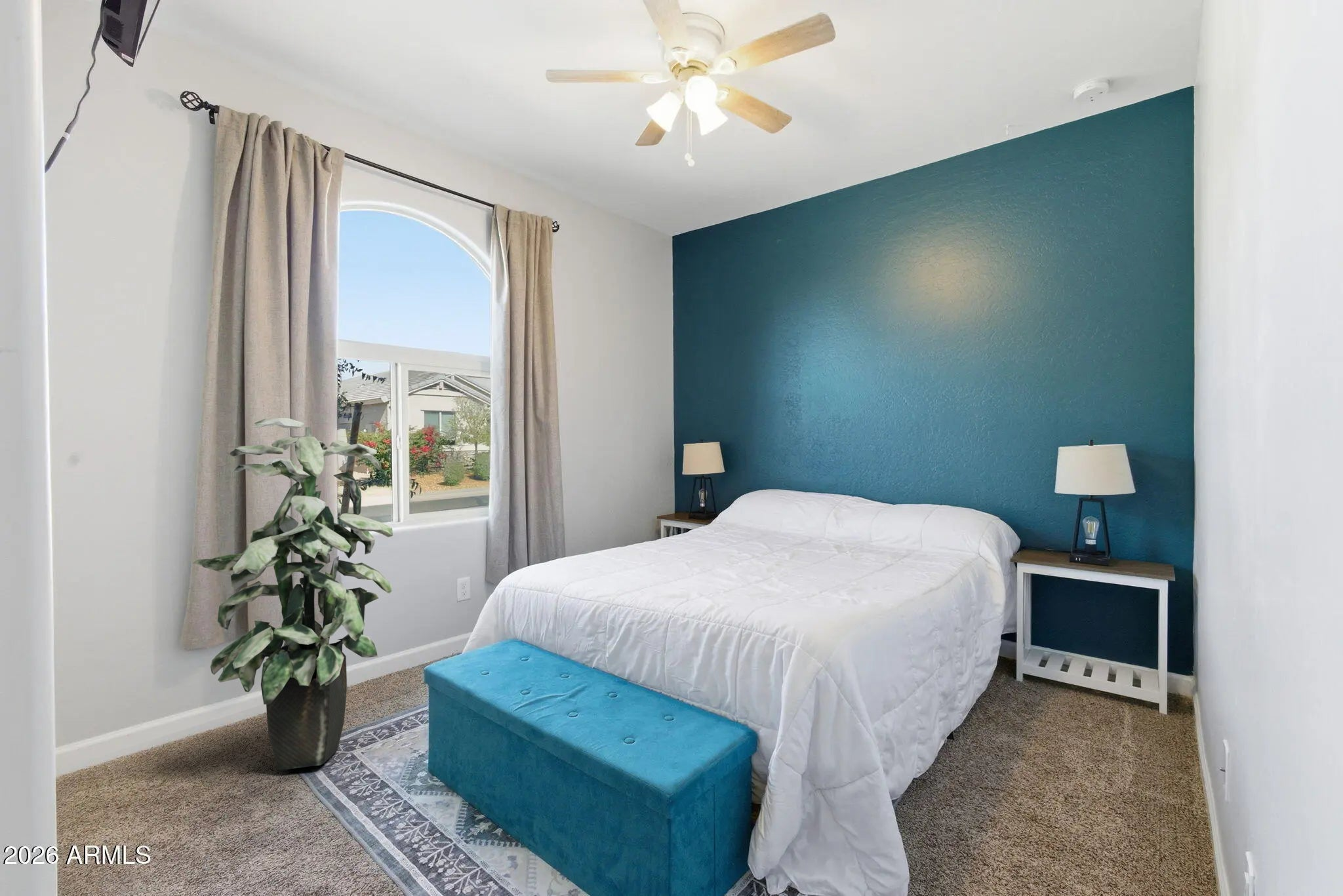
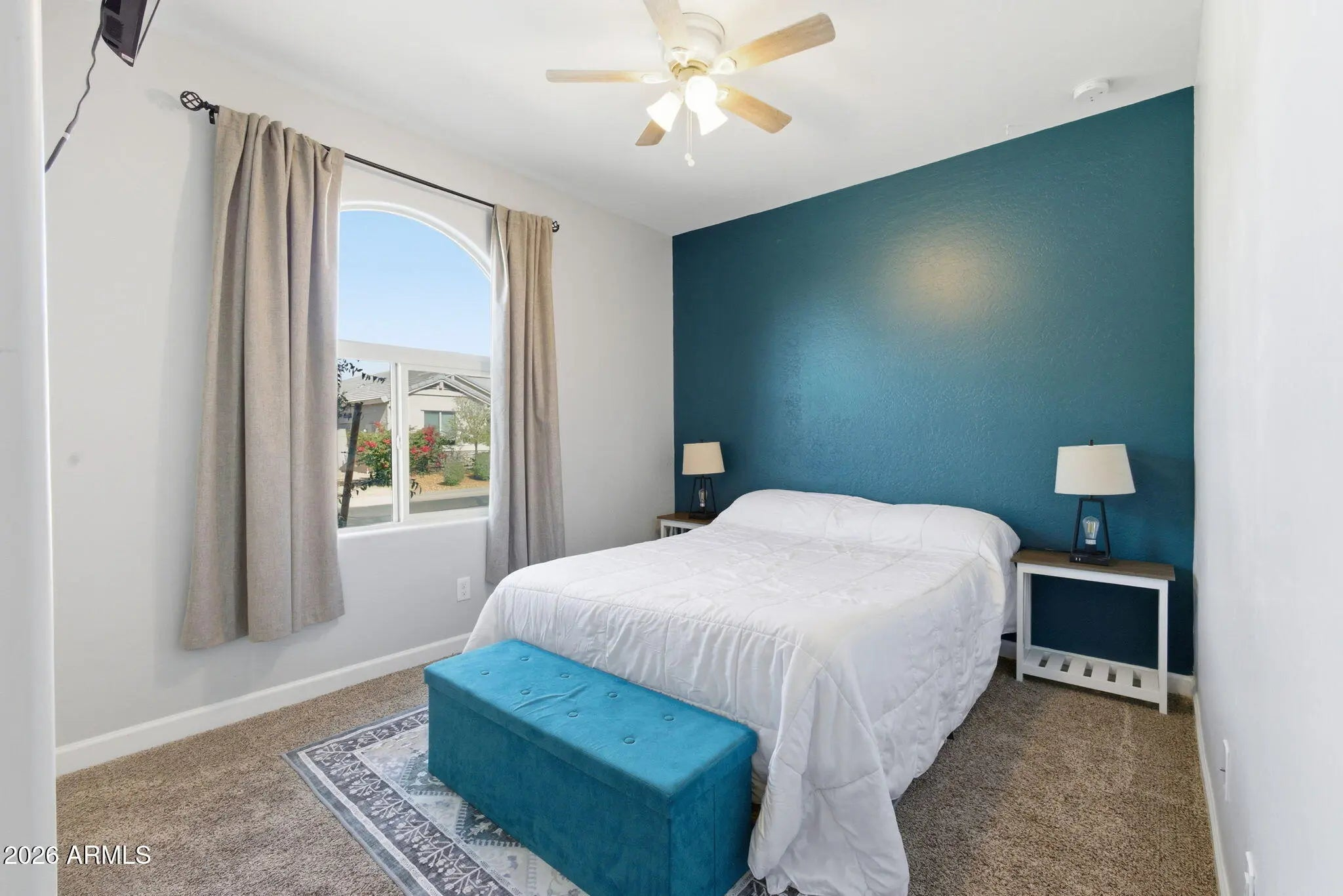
- indoor plant (299, 587)
